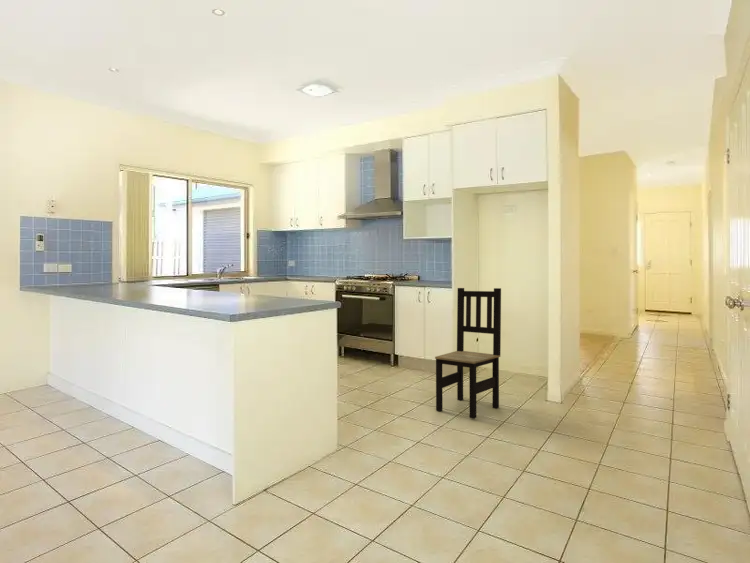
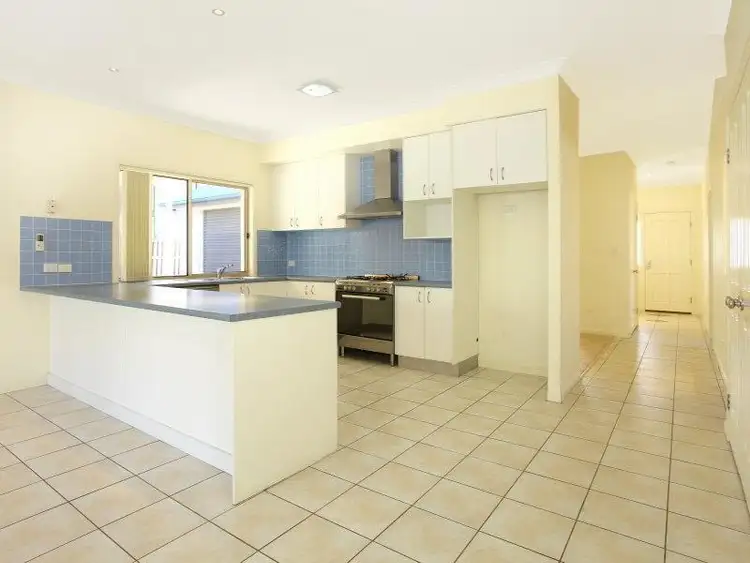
- dining chair (467, 351)
